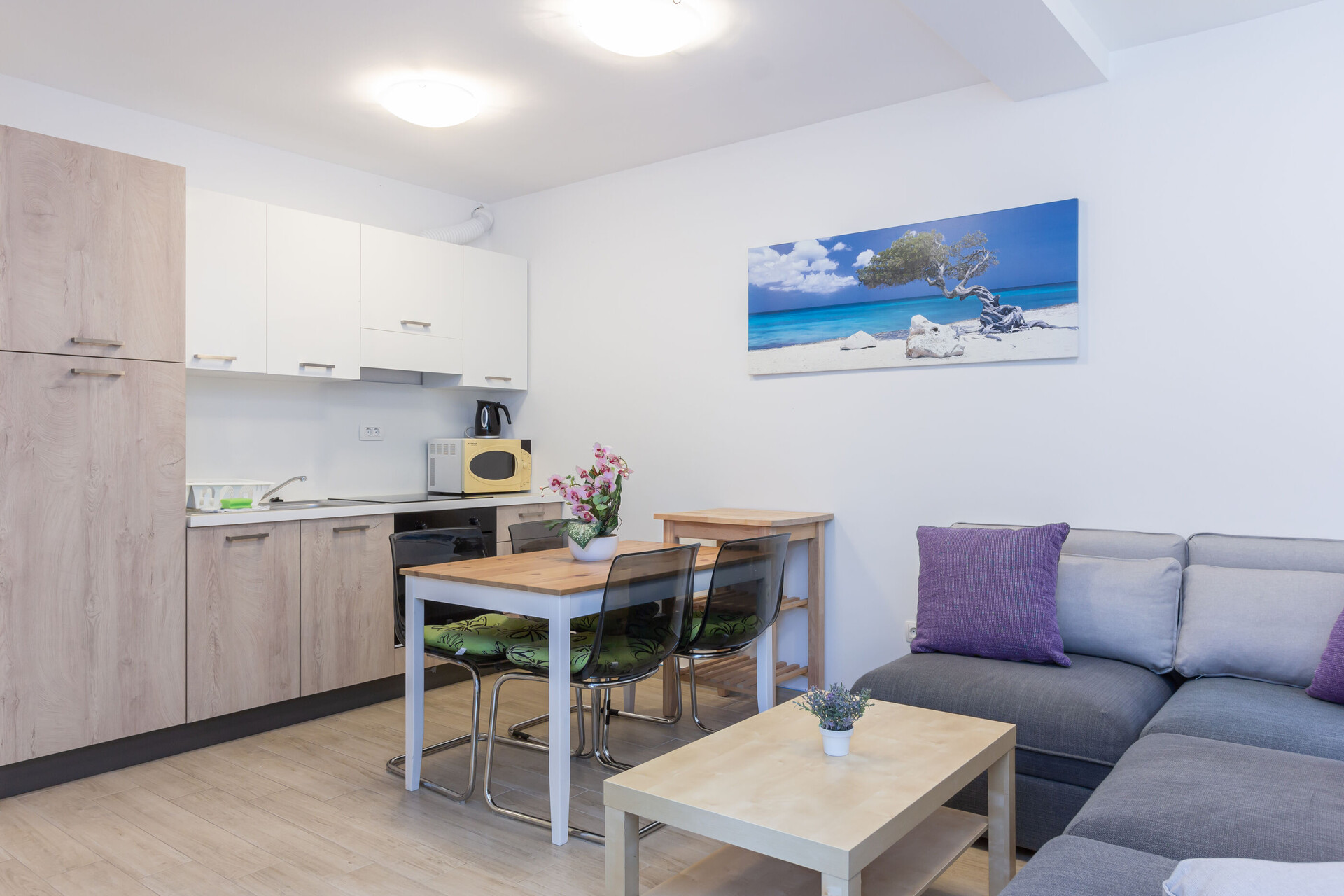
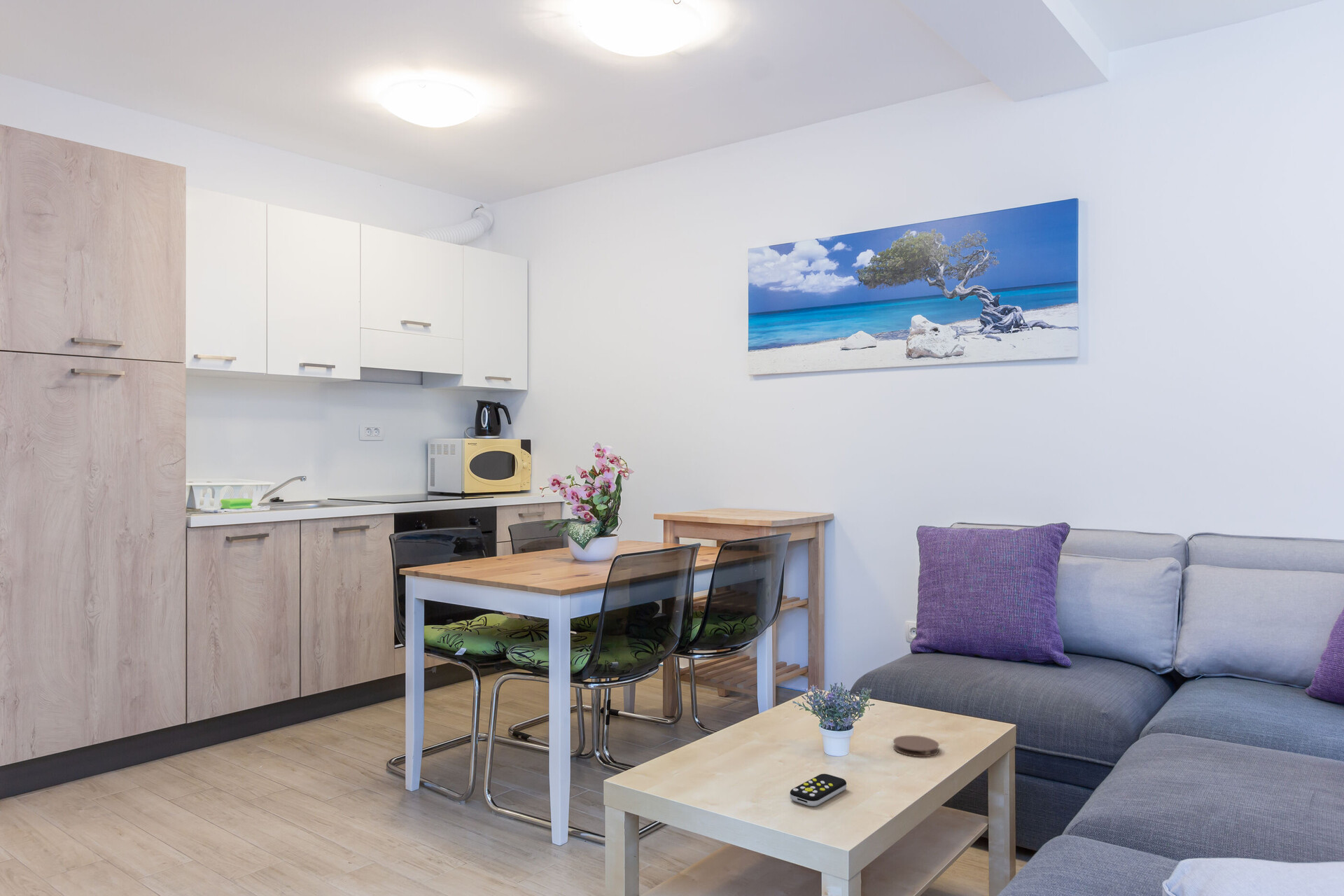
+ remote control (818, 789)
+ coaster (916, 746)
